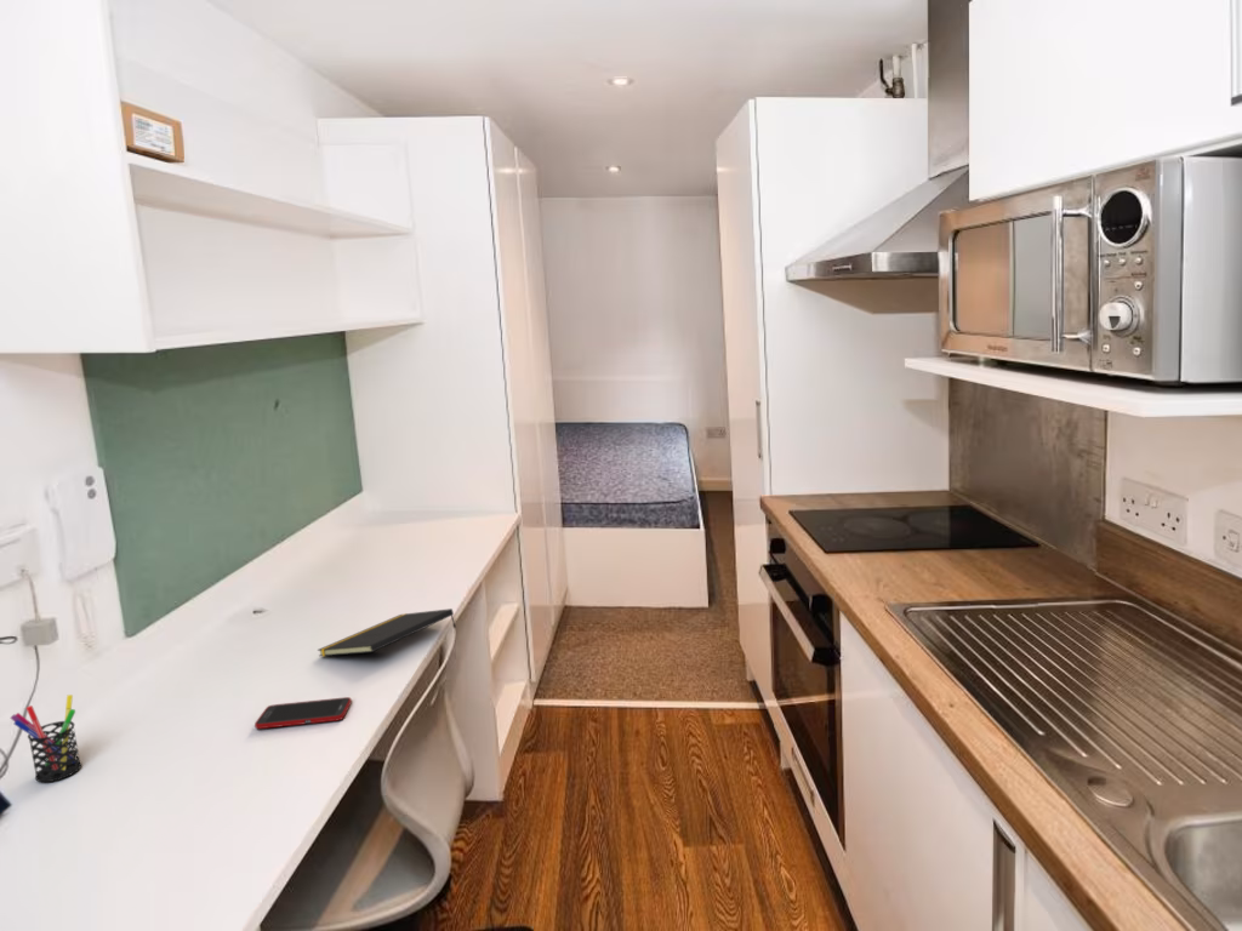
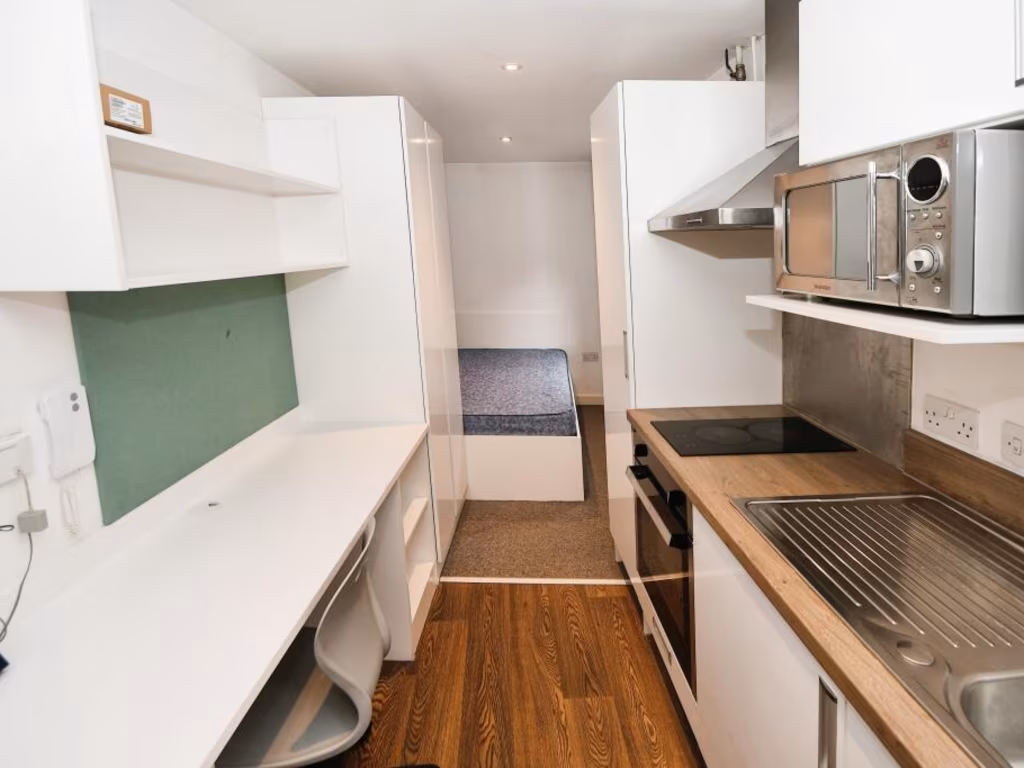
- notepad (387, 632)
- cell phone (304, 713)
- pen holder (53, 736)
